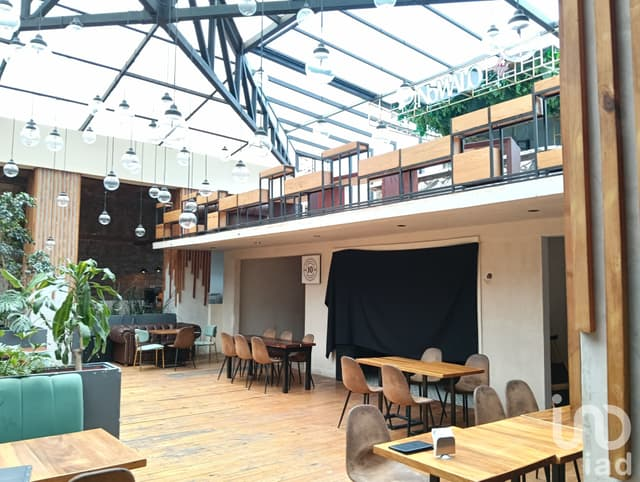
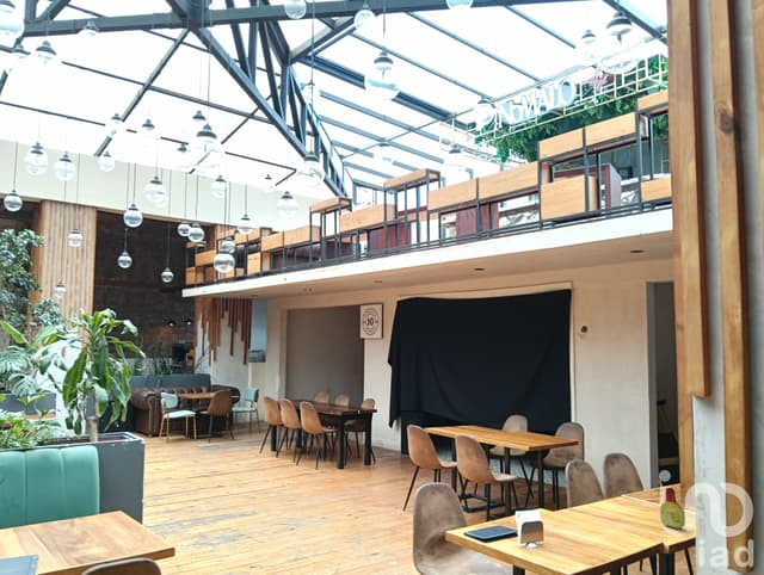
+ bottle (671, 507)
